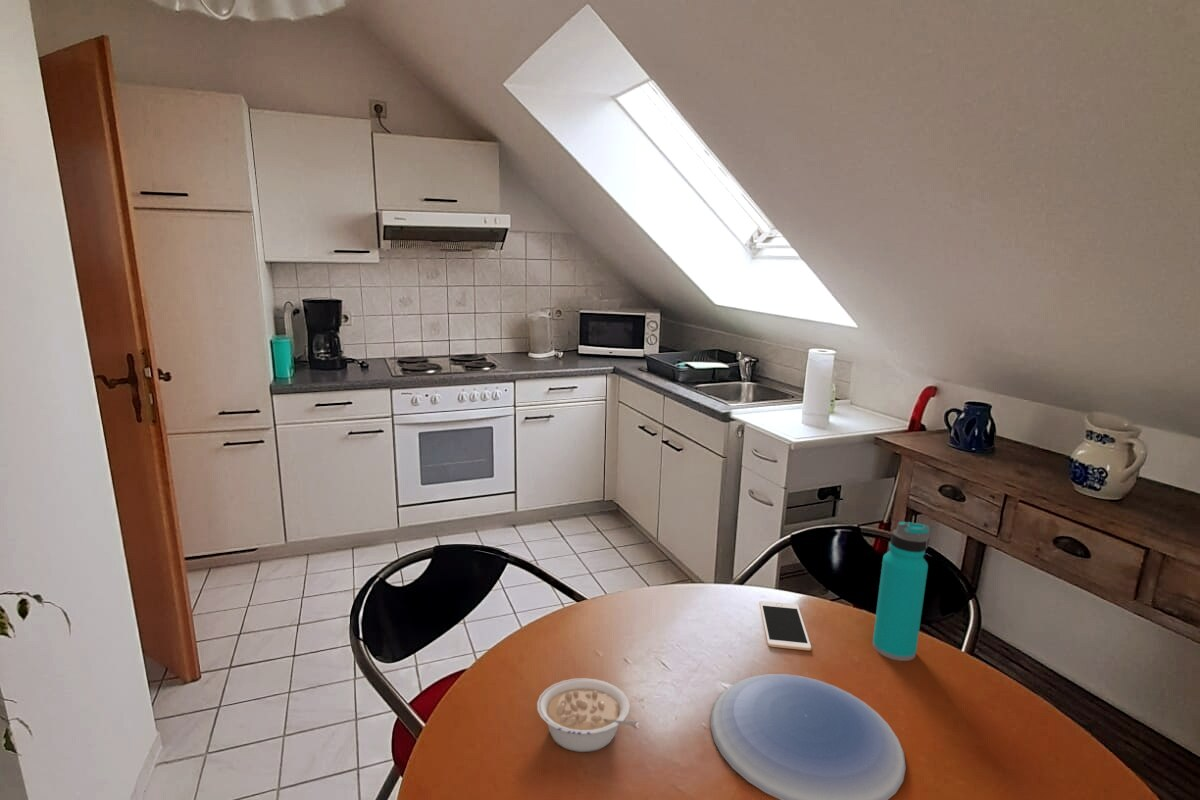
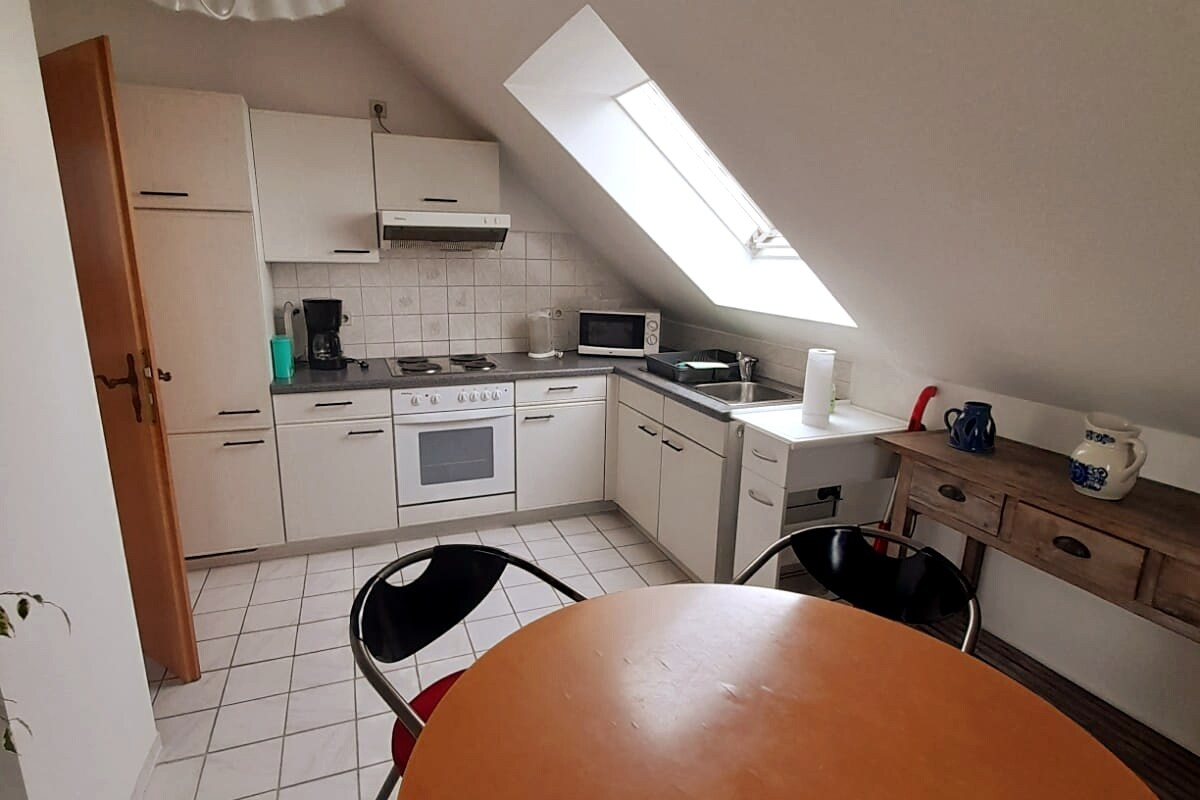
- cell phone (783, 624)
- legume (586, 715)
- plate (804, 725)
- water bottle (901, 588)
